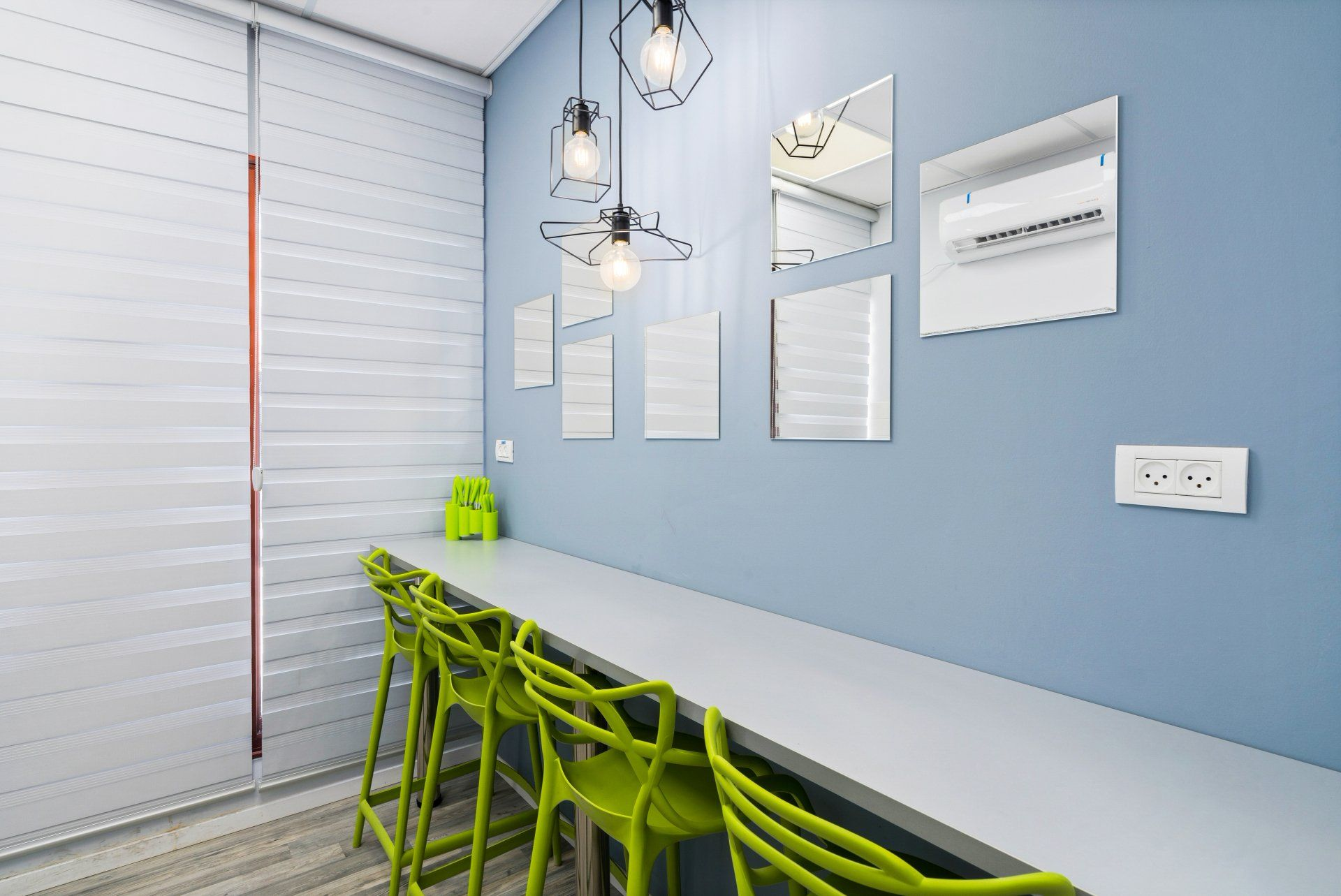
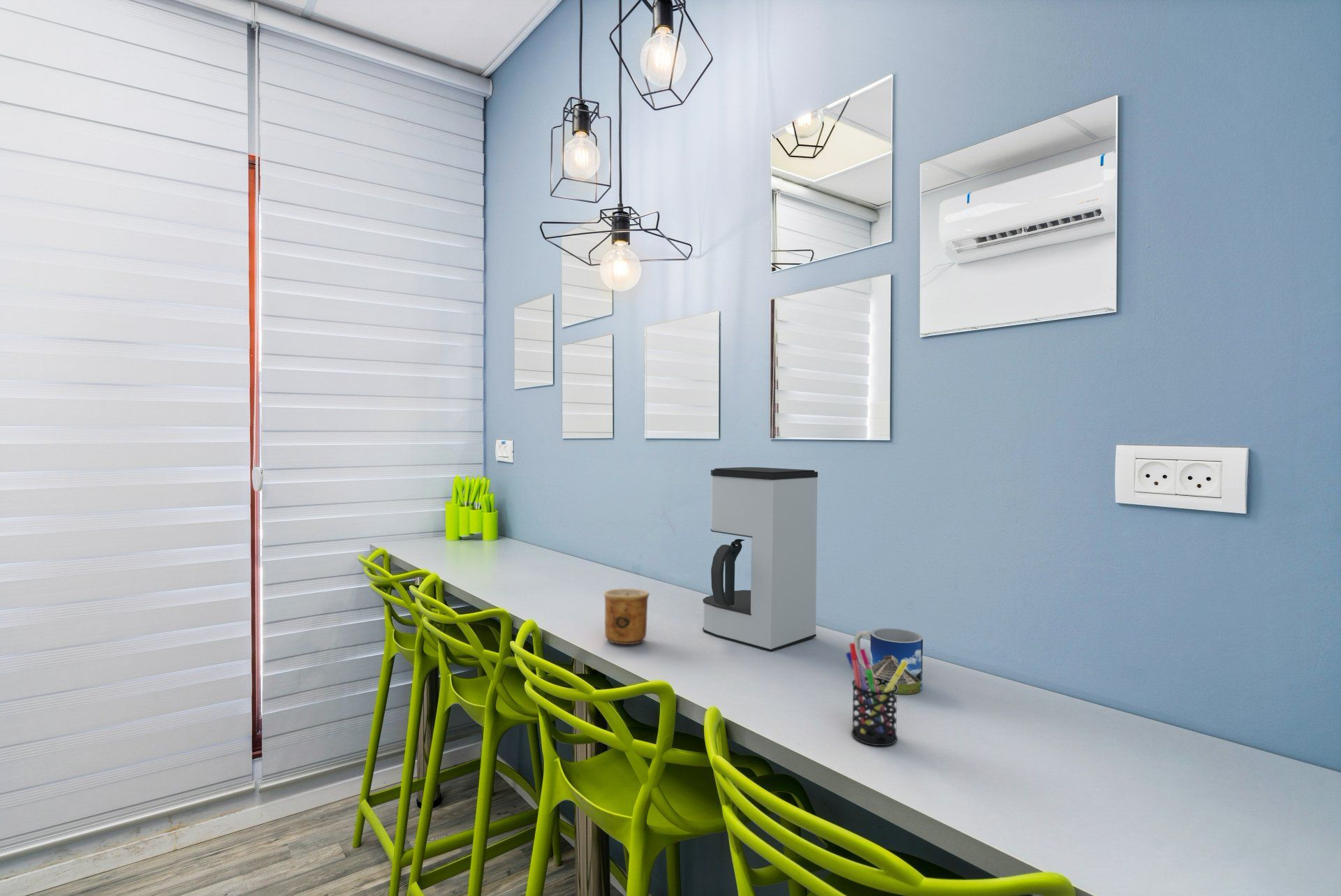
+ pen holder (871, 692)
+ mug (886, 657)
+ coffee maker (752, 552)
+ cup (626, 615)
